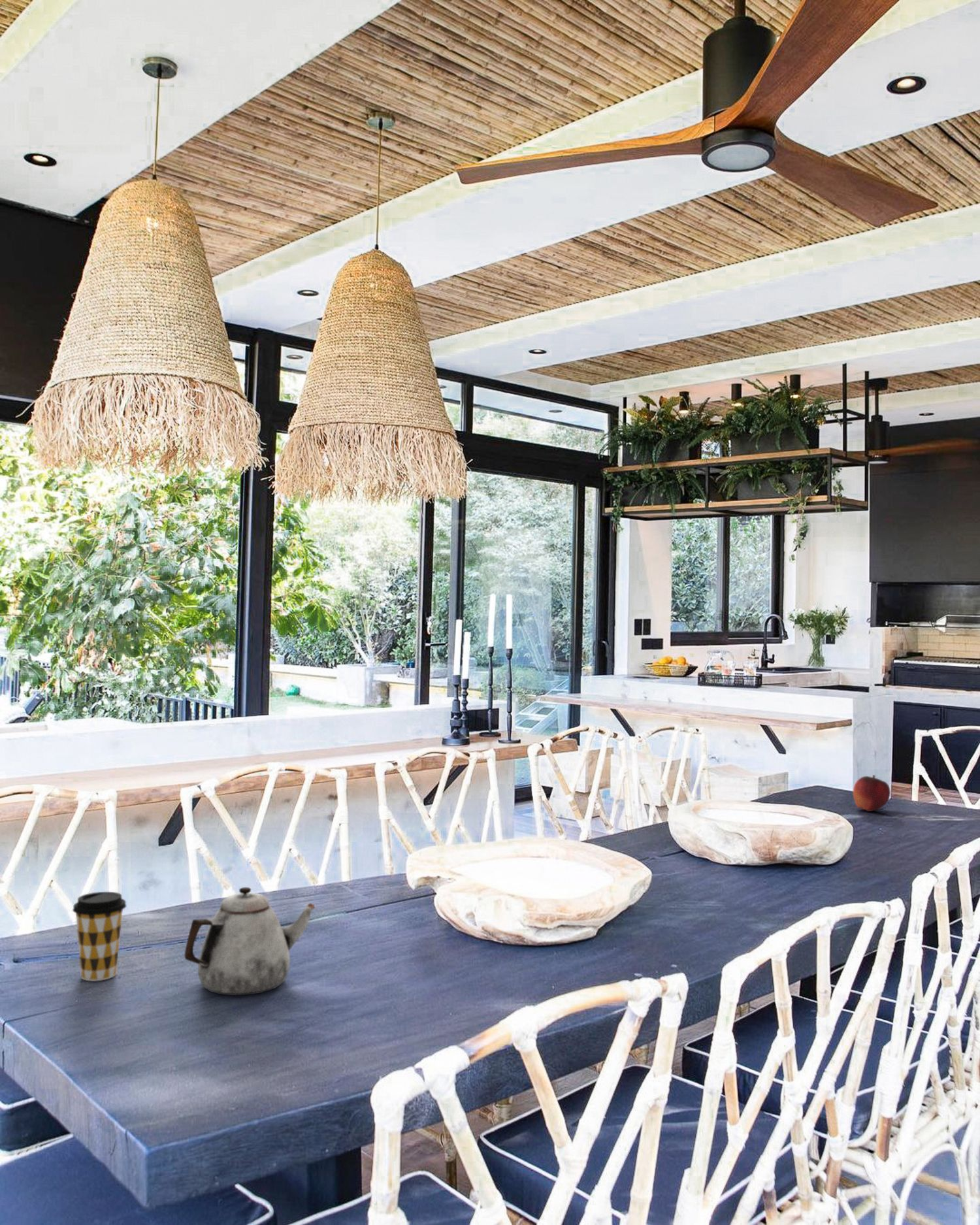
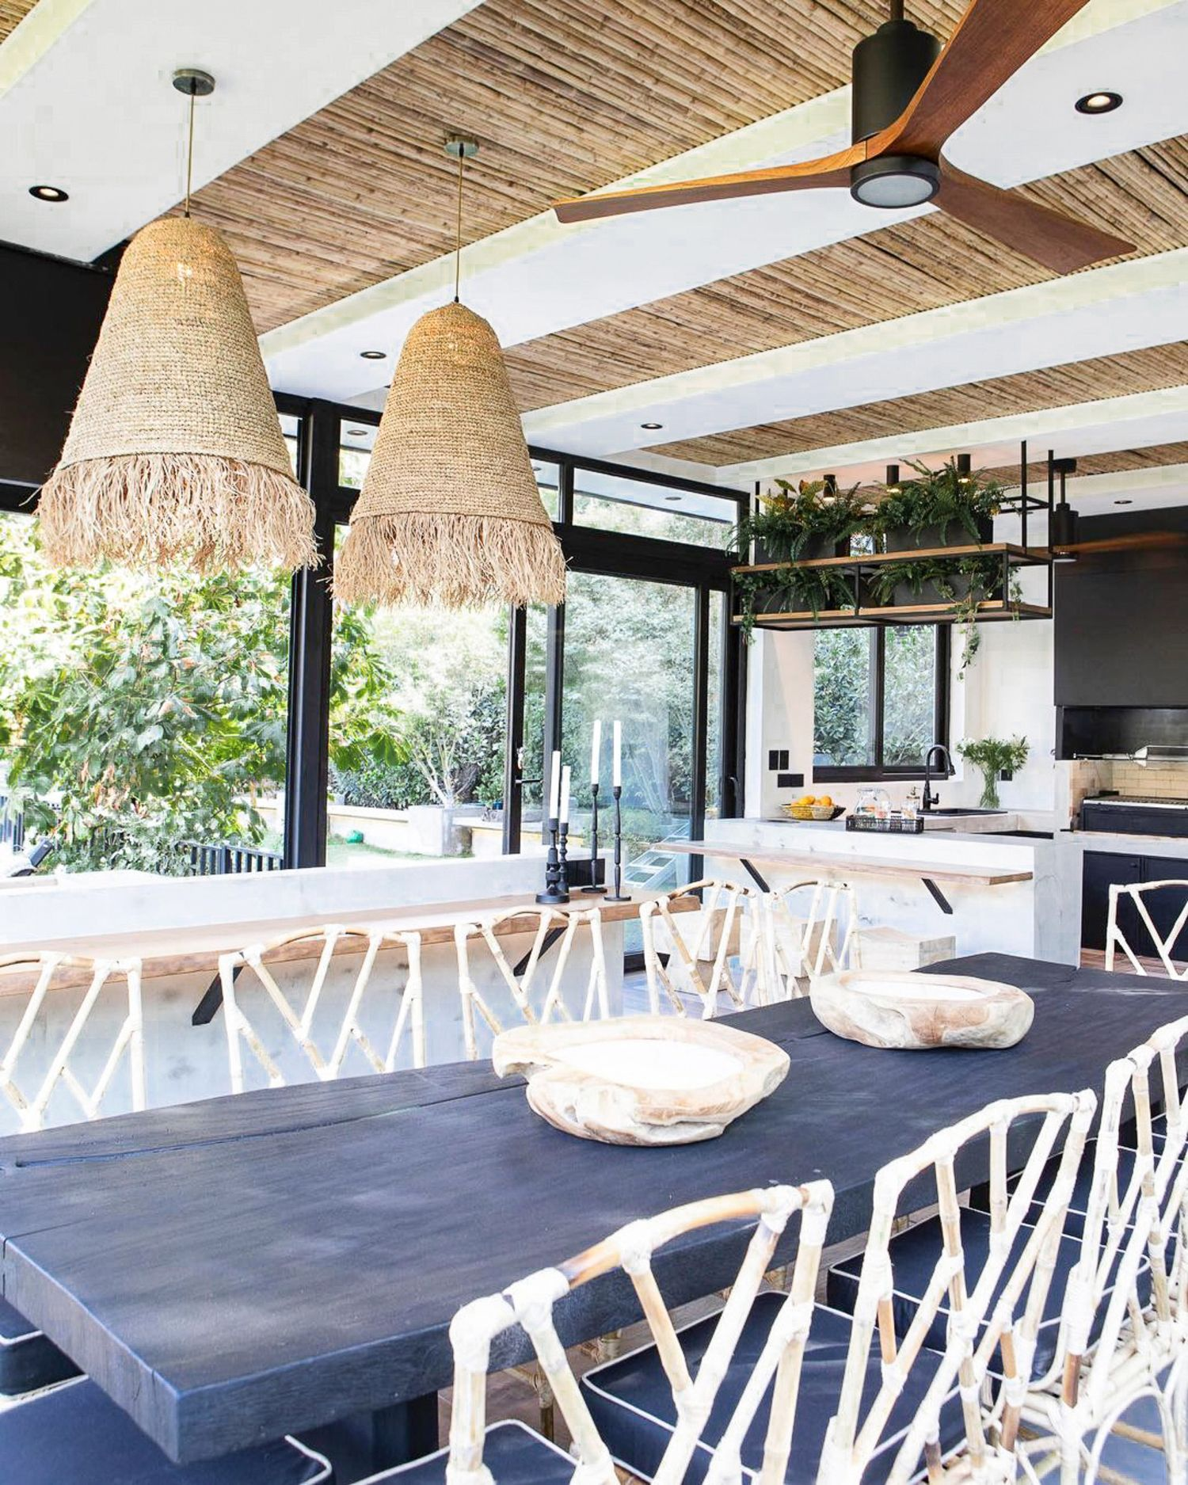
- teapot (253, 934)
- coffee cup (99, 936)
- fruit (871, 792)
